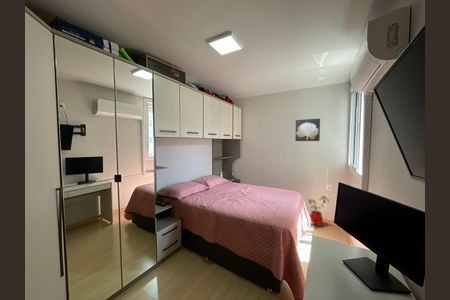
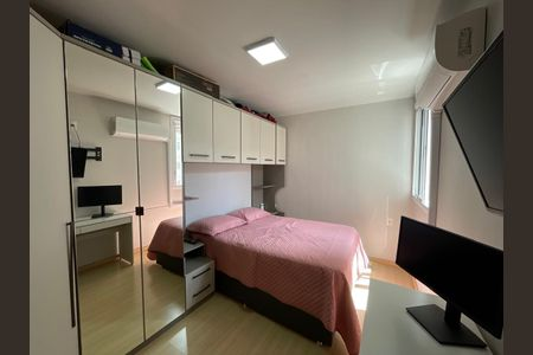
- wall art (307, 130)
- house plant (317, 211)
